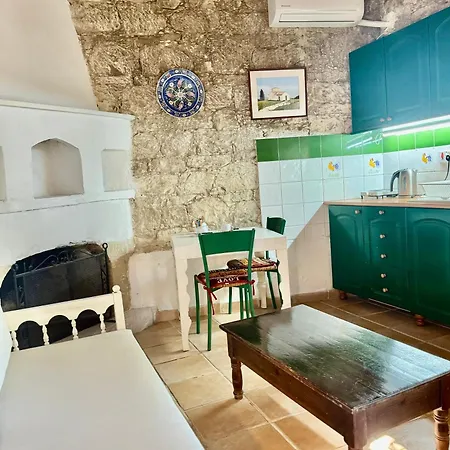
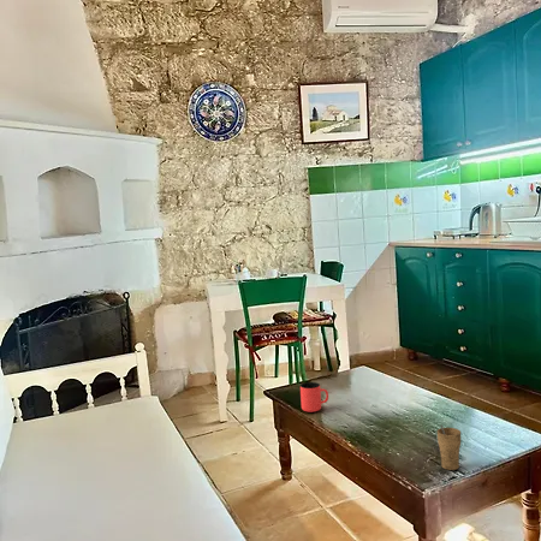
+ cup (314, 397)
+ cup (448, 444)
